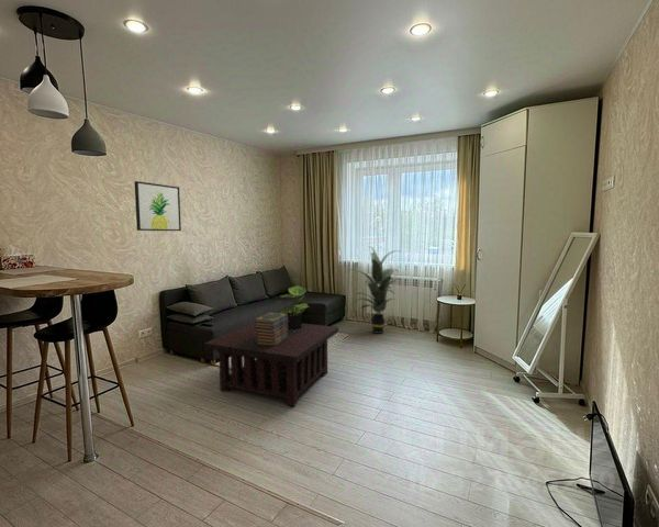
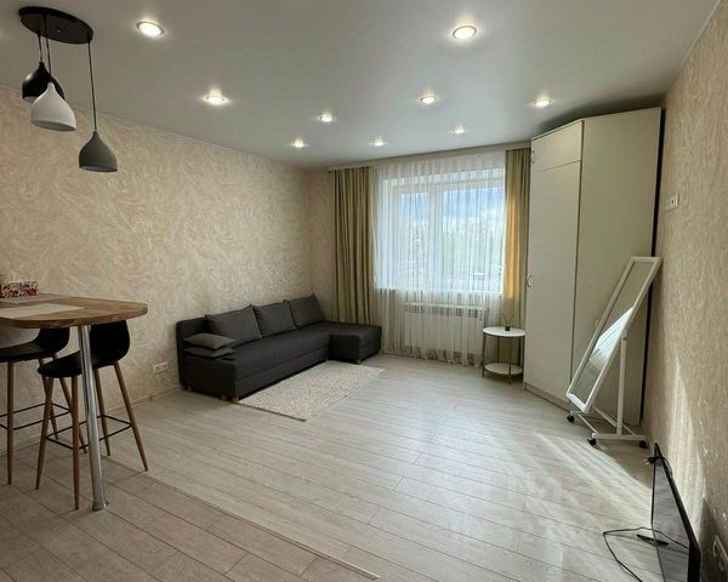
- potted plant (297, 307)
- indoor plant (376, 289)
- coffee table (277, 358)
- book stack (271, 328)
- wall art (158, 208)
